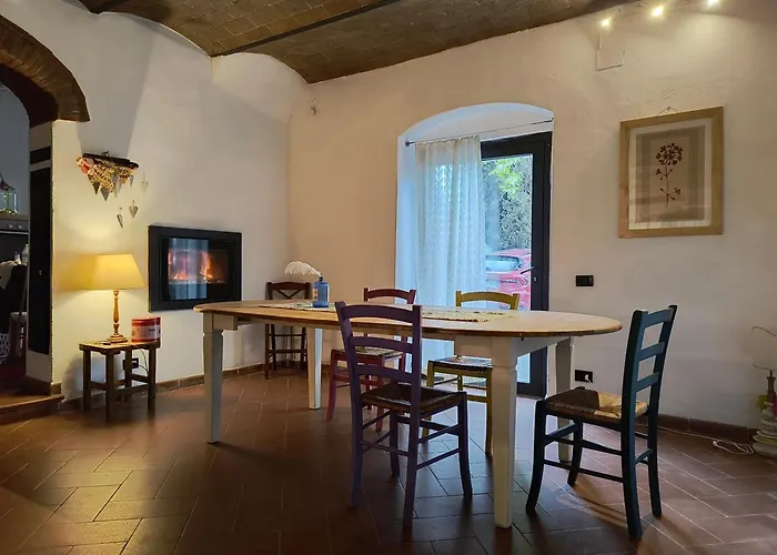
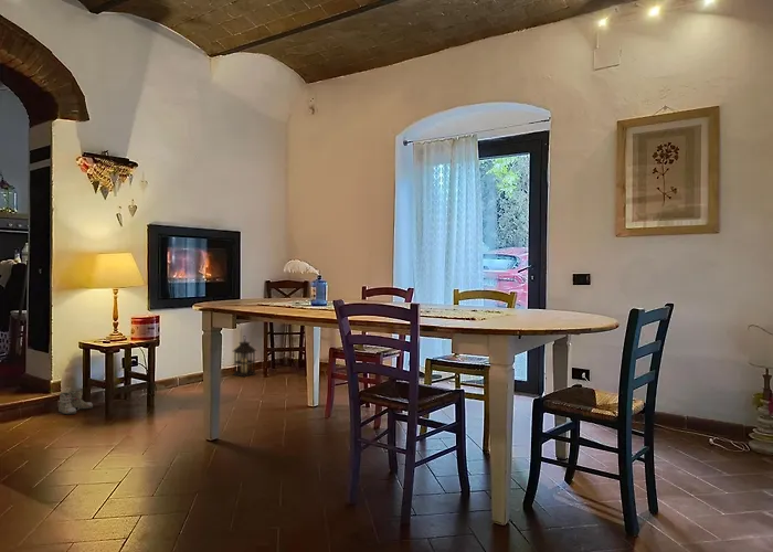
+ boots (73, 401)
+ lantern (244, 354)
